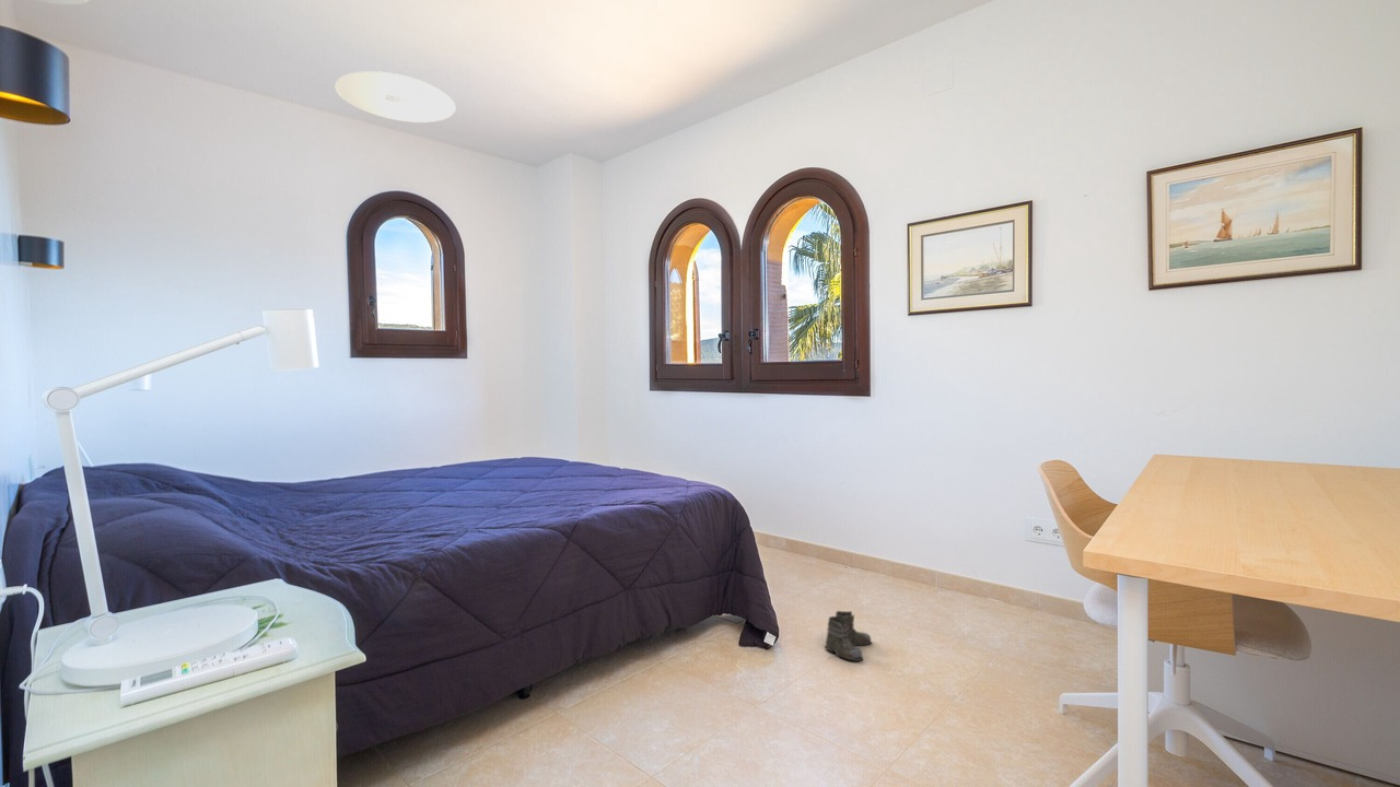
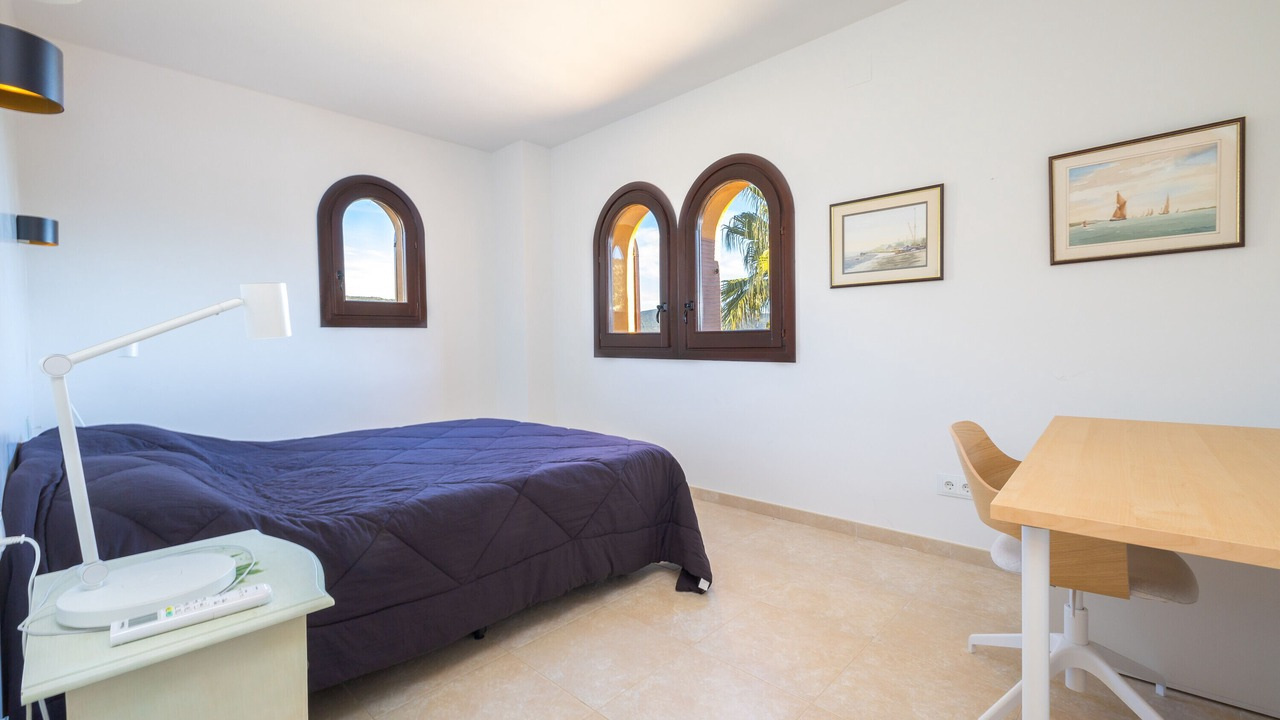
- ceiling light (397, 94)
- boots (848, 633)
